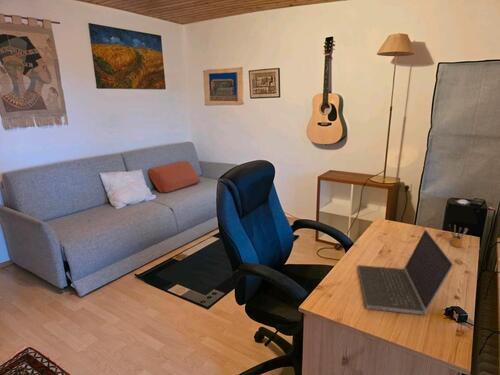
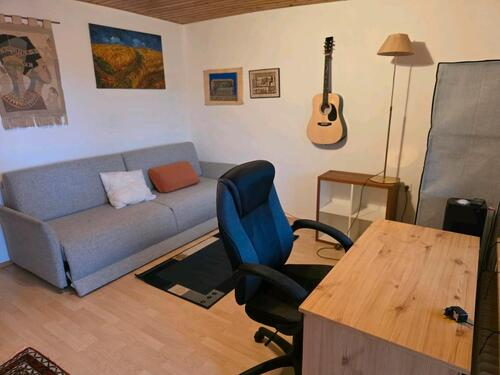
- pencil box (457, 236)
- laptop computer (397, 268)
